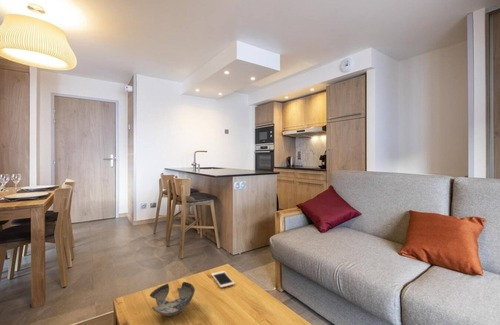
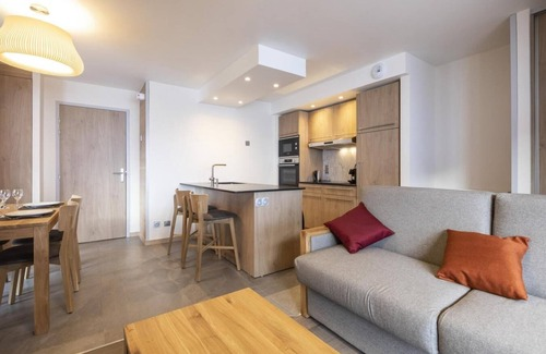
- cell phone (222, 278)
- decorative bowl (173, 301)
